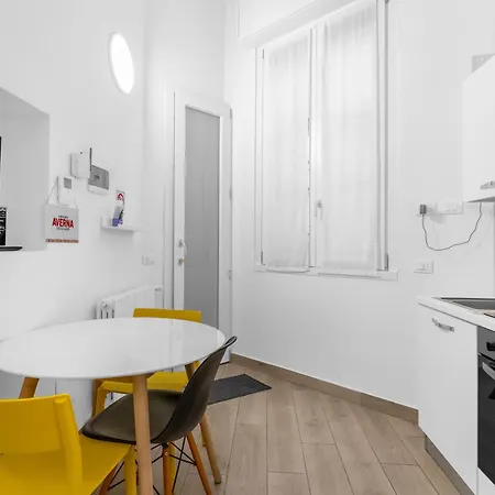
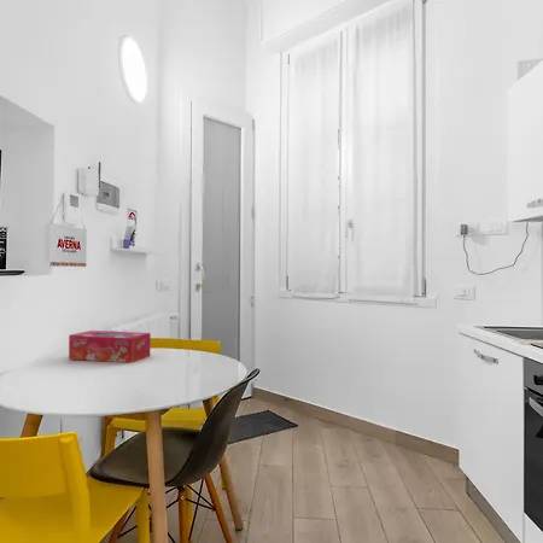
+ tissue box (110, 345)
